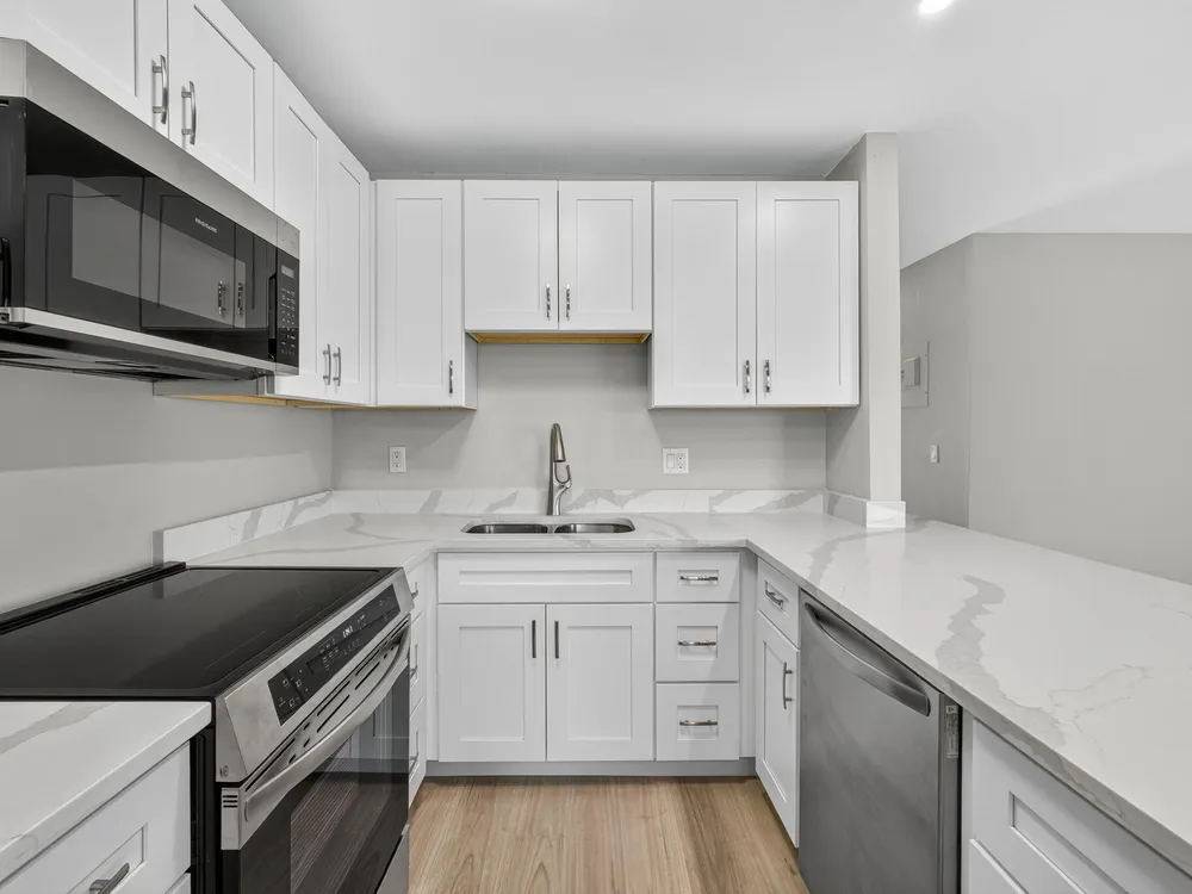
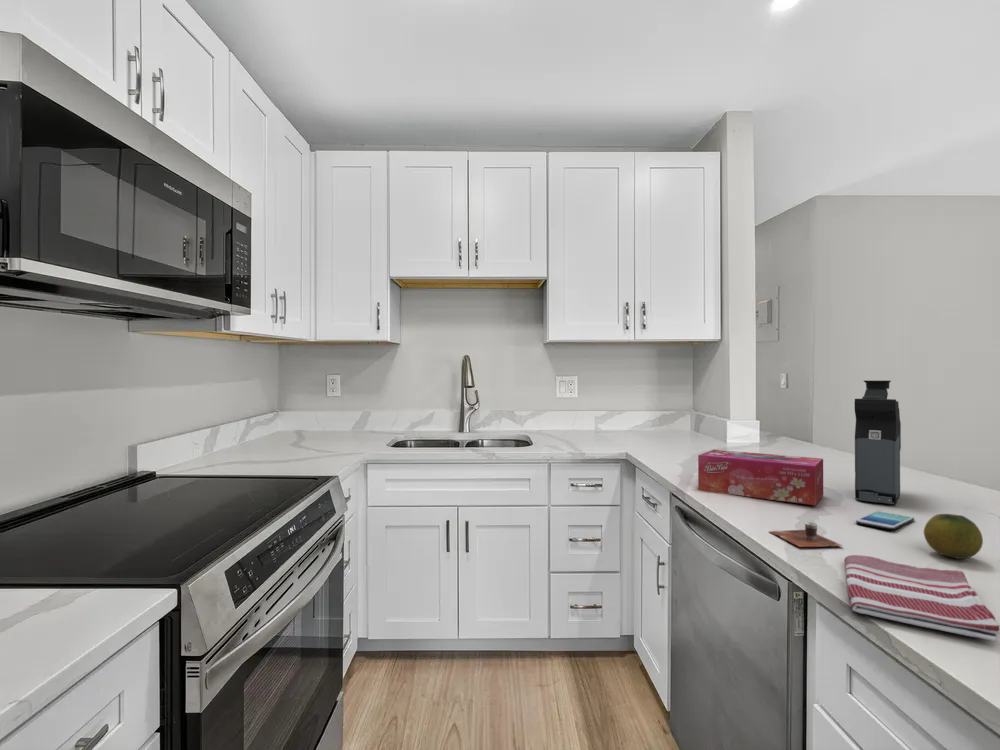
+ tissue box (759, 474)
+ fruit (952, 535)
+ coffee maker (878, 438)
+ dish towel (910, 590)
+ cup (803, 530)
+ smartphone (885, 519)
